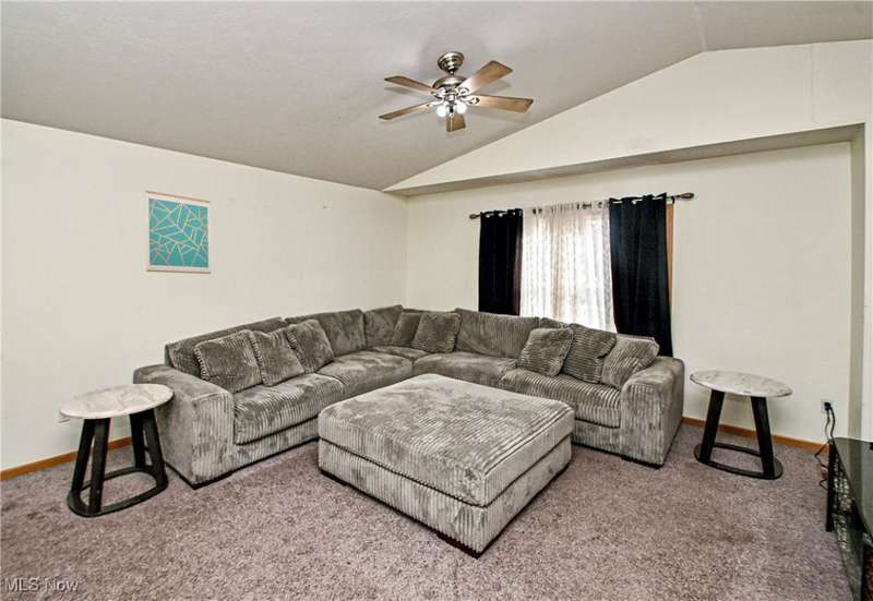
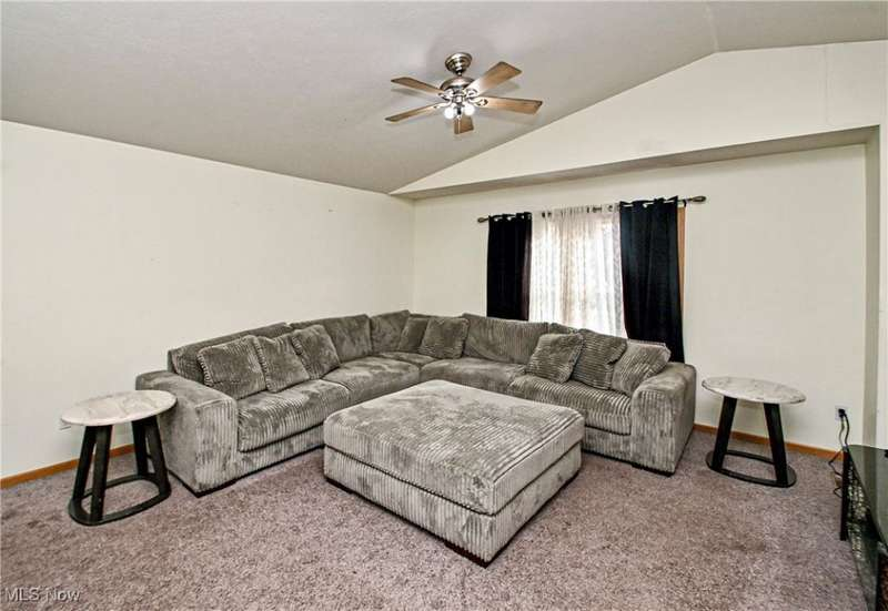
- wall art (179, 235)
